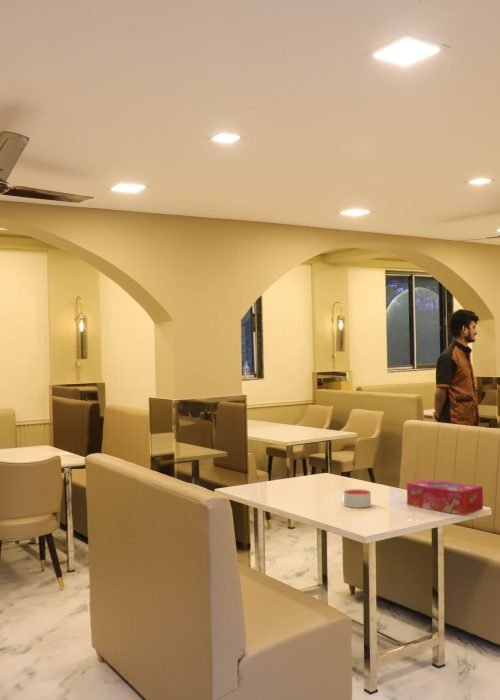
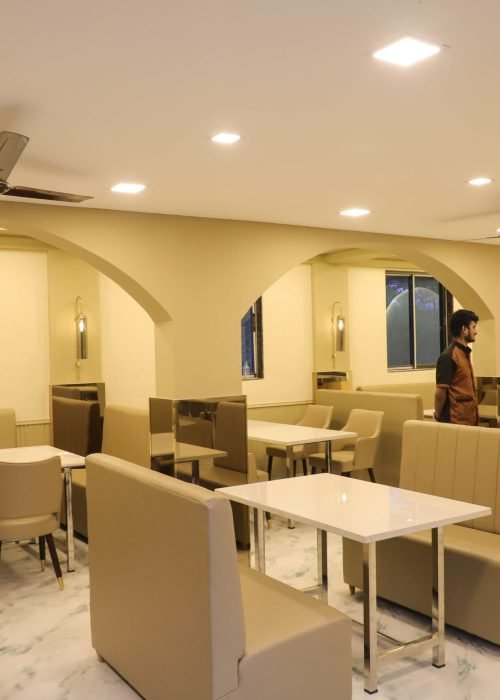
- tissue box (444, 496)
- candle (357, 497)
